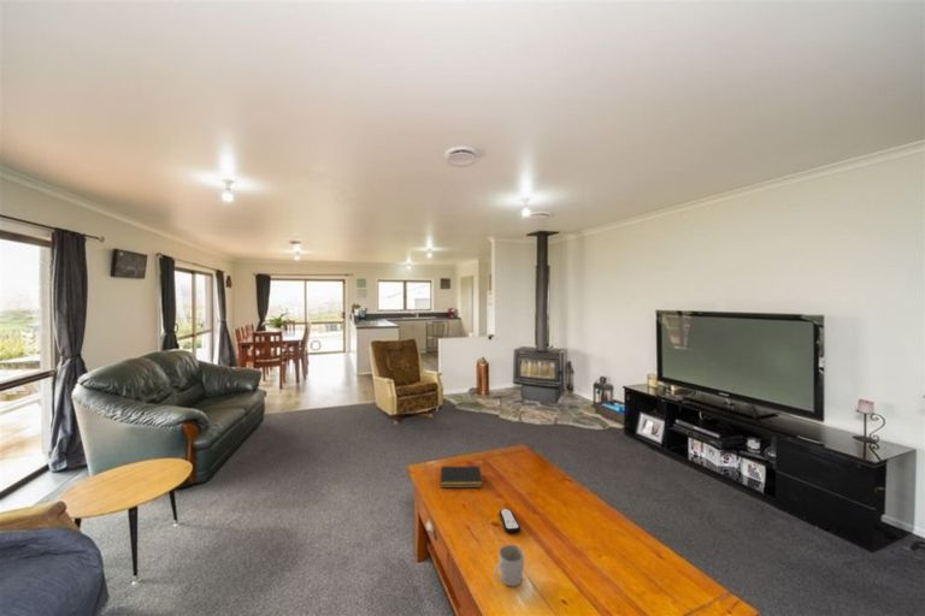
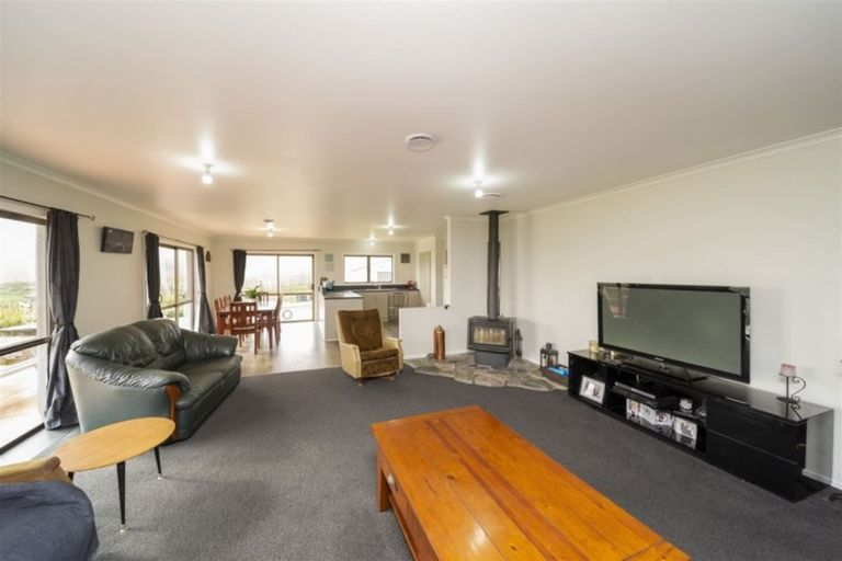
- notepad (460, 476)
- remote control (508, 520)
- mug (507, 568)
